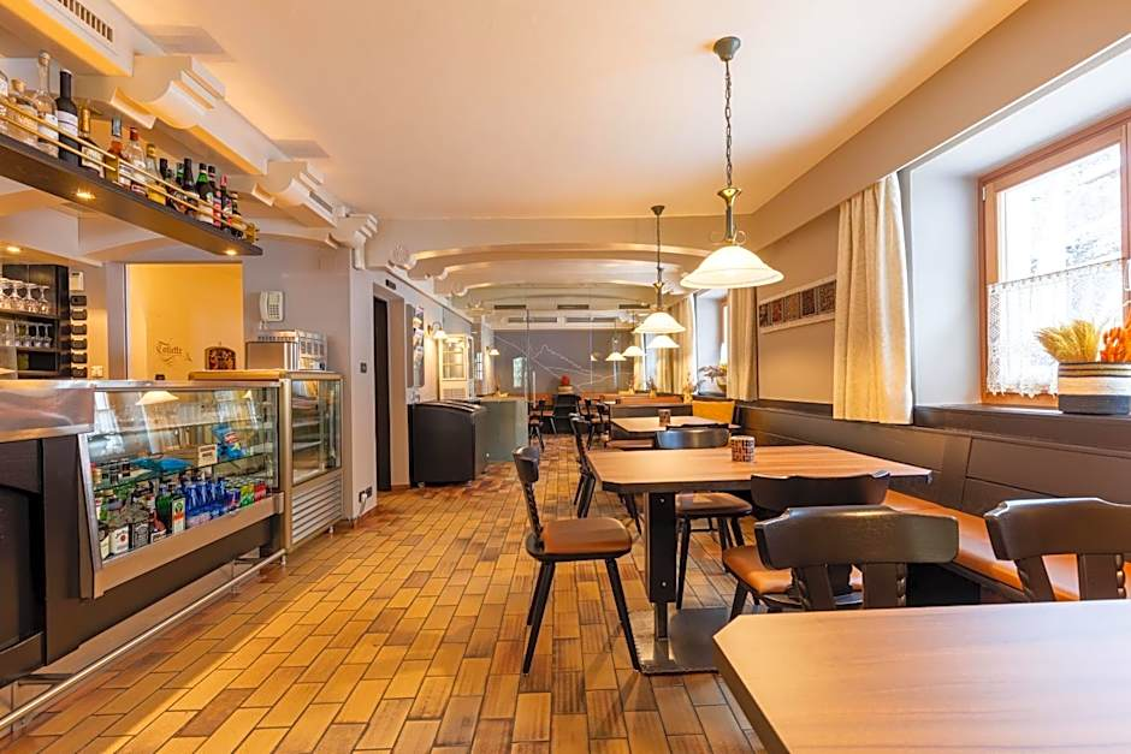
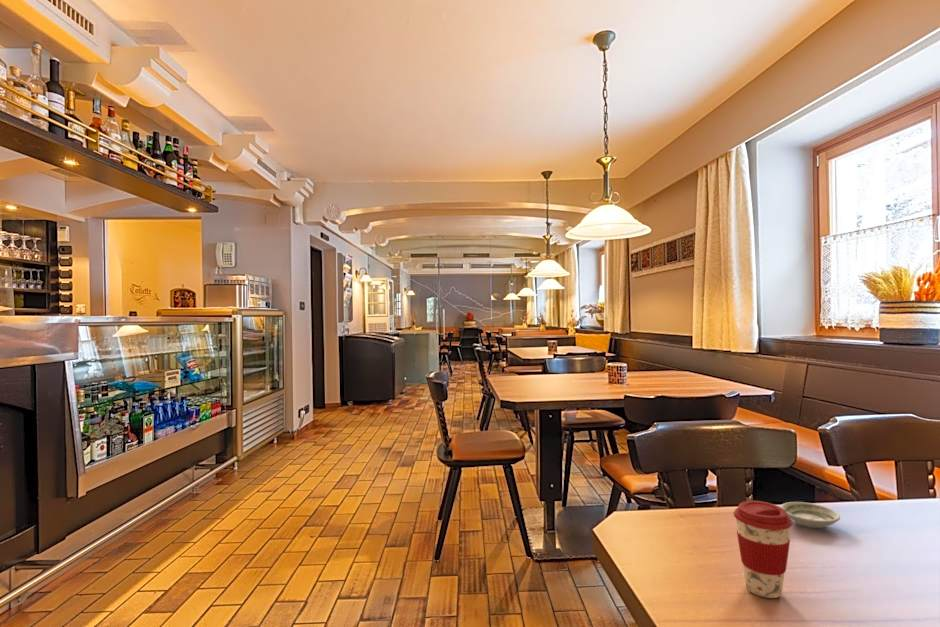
+ coffee cup (762, 549)
+ saucer (809, 516)
